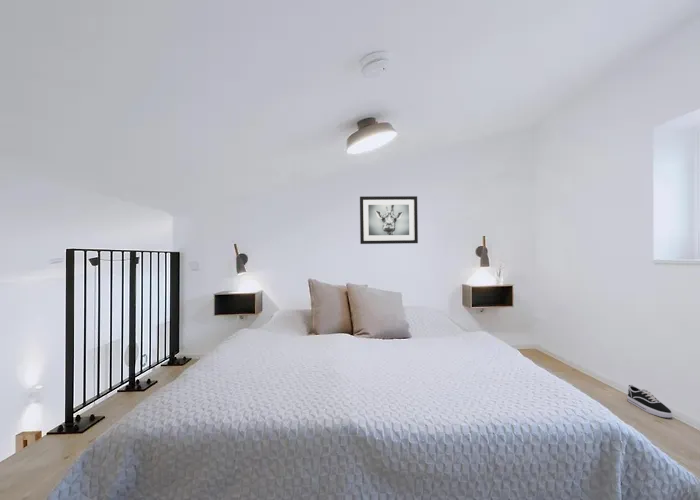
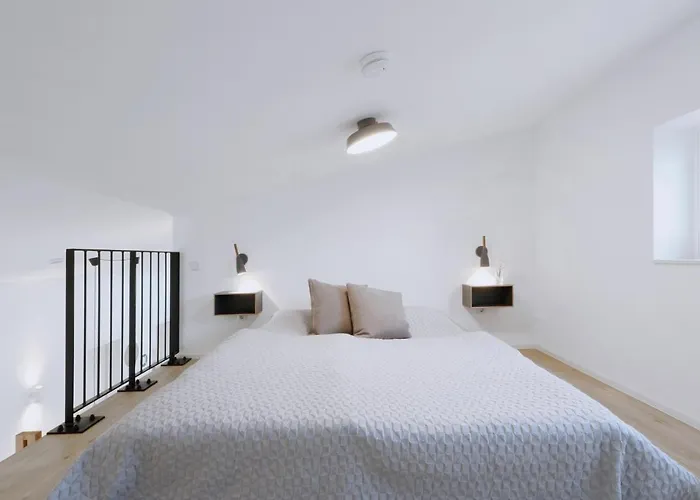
- shoe (647, 400)
- wall art (388, 220)
